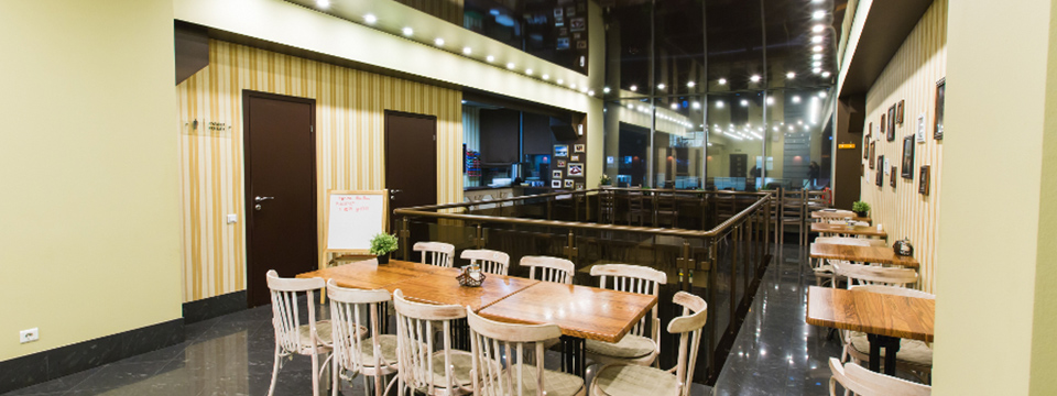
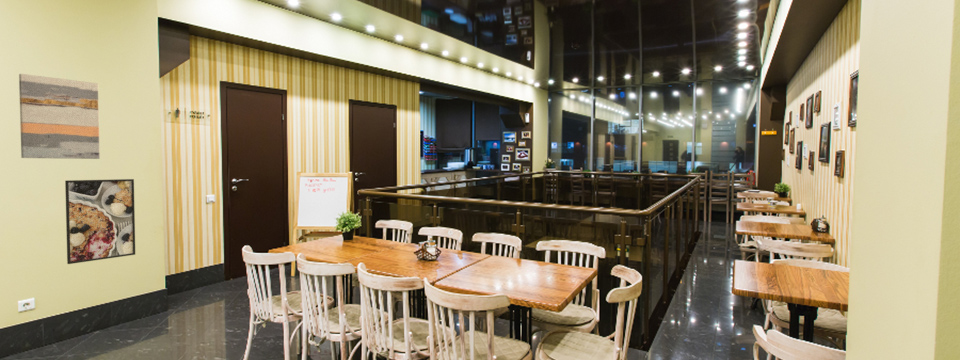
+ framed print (102, 219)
+ wall art (61, 118)
